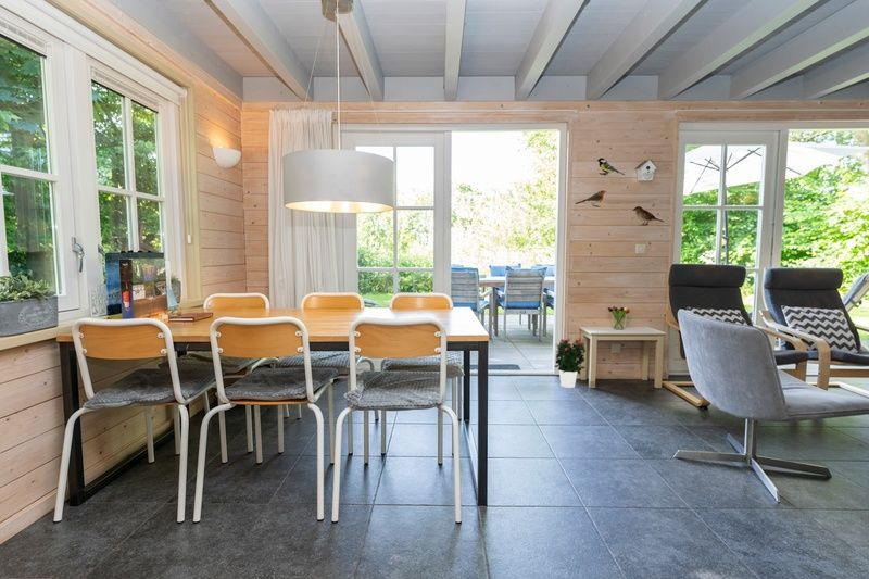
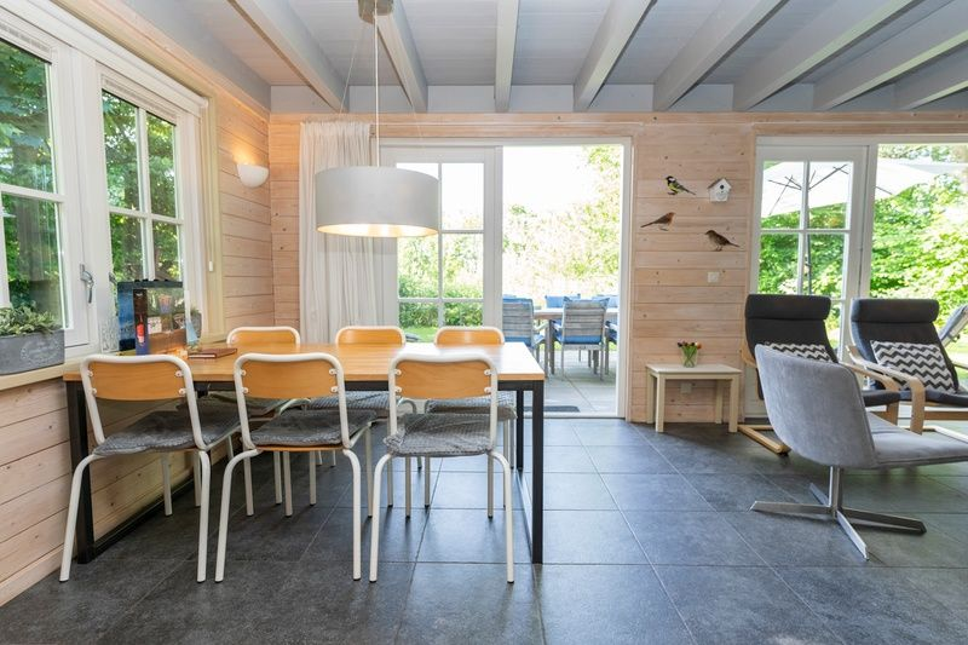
- potted flower (569, 362)
